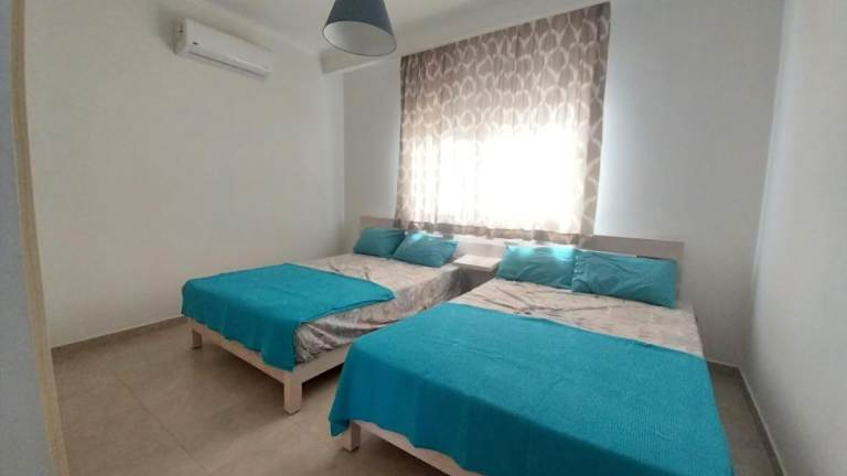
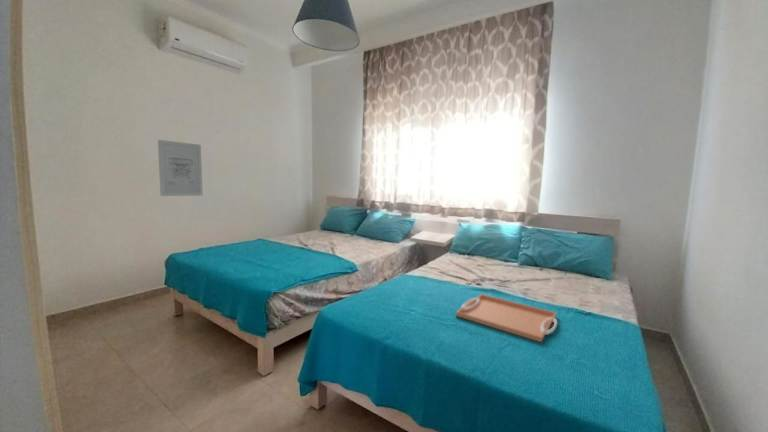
+ serving tray (506, 314)
+ wall art (181, 169)
